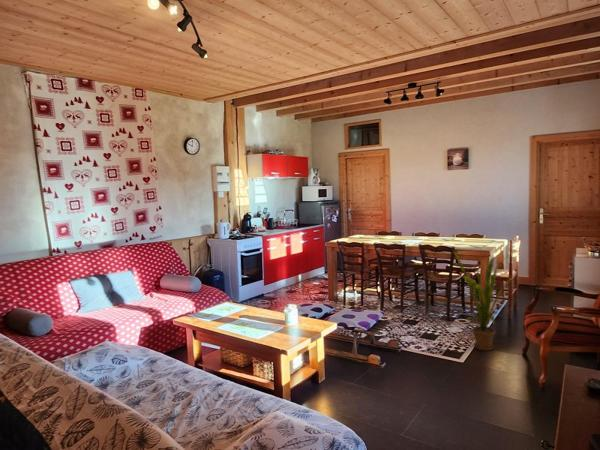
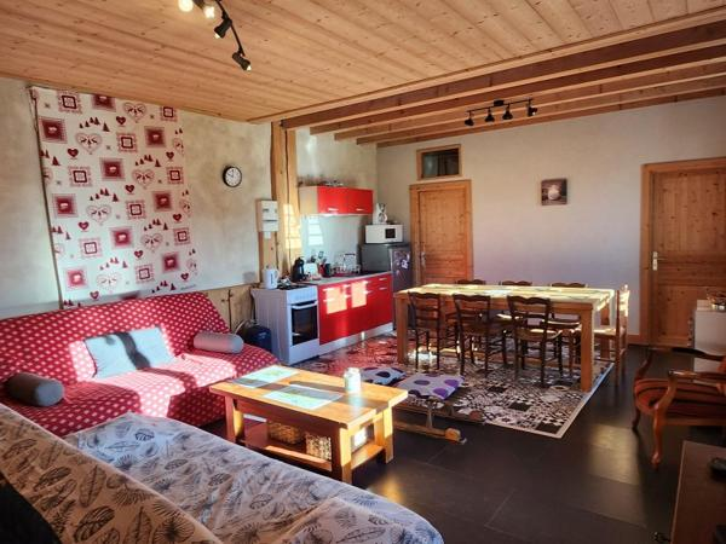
- house plant (489, 298)
